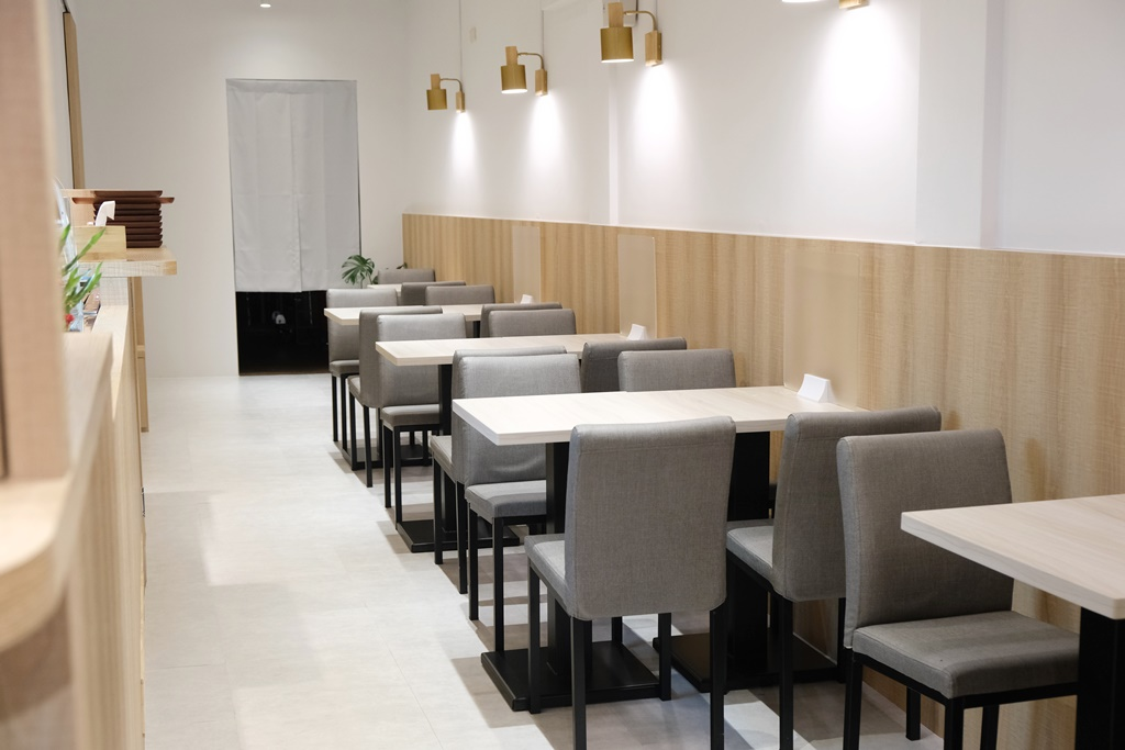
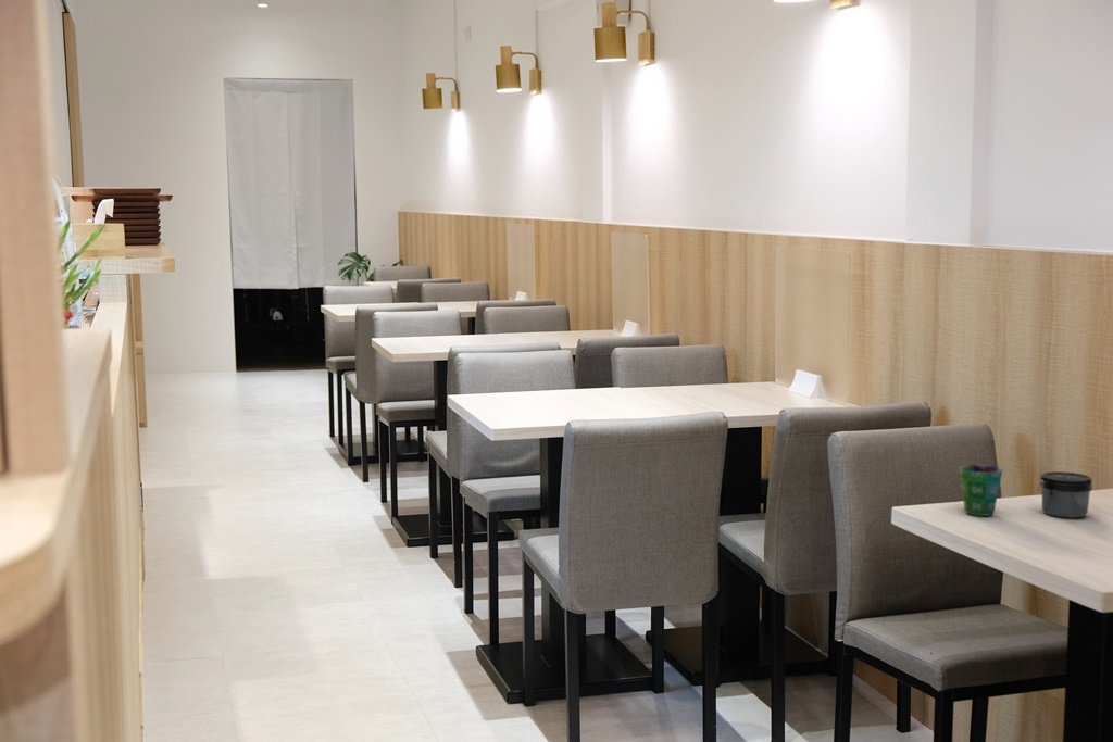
+ jar (1065, 494)
+ cup (979, 489)
